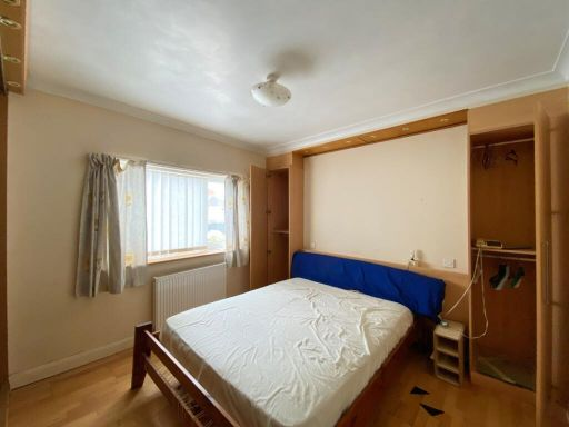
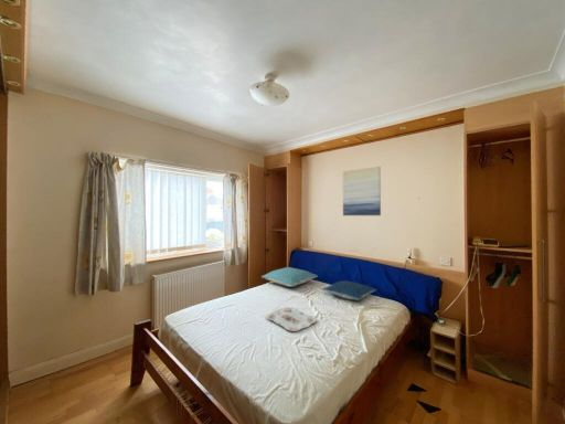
+ wall art (360, 192)
+ pillow (349, 289)
+ serving tray (290, 318)
+ pillow (289, 276)
